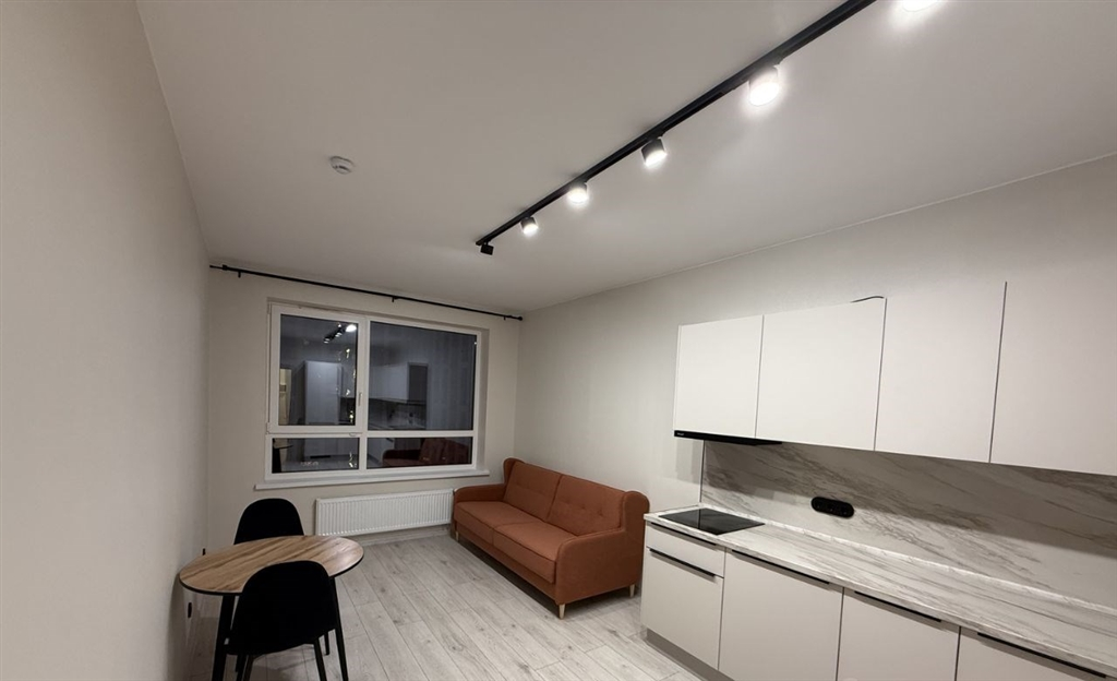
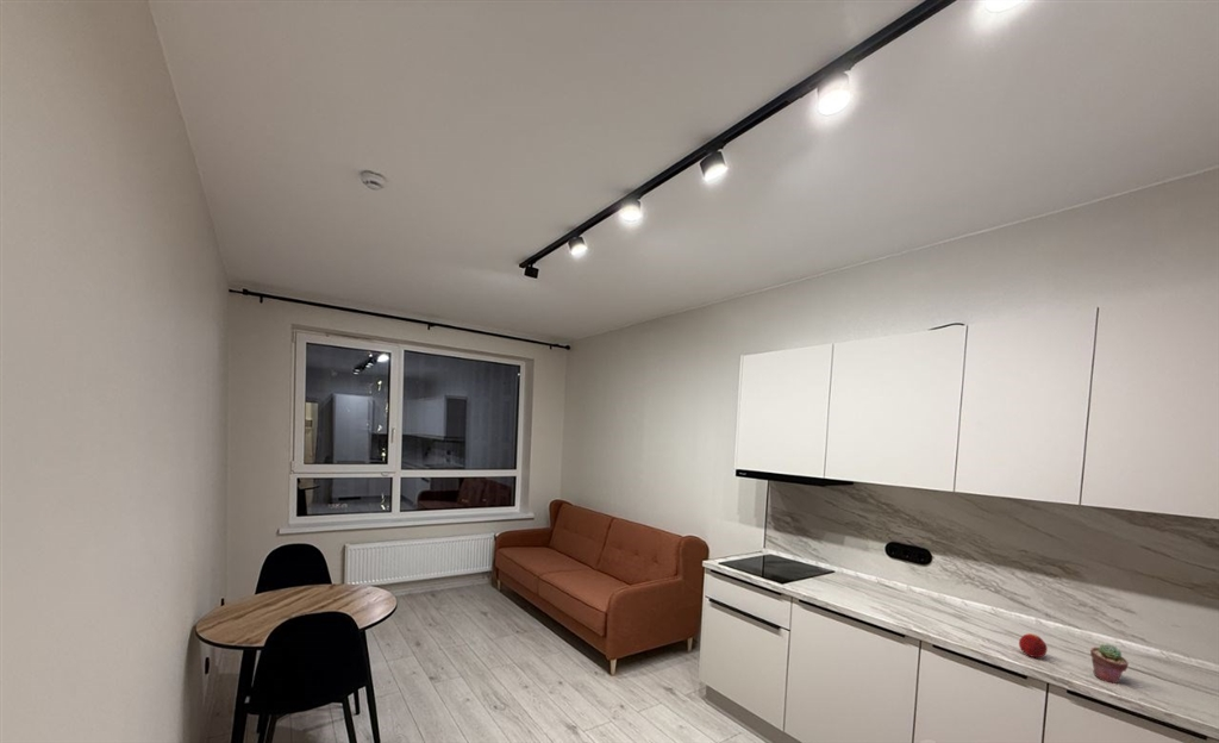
+ potted succulent (1108, 661)
+ peach (1032, 645)
